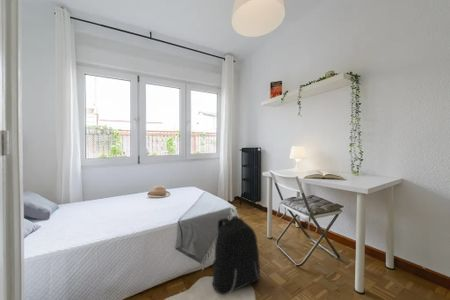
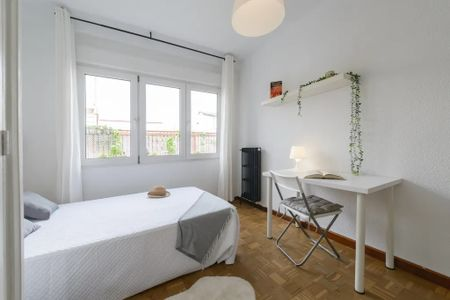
- backpack (233, 248)
